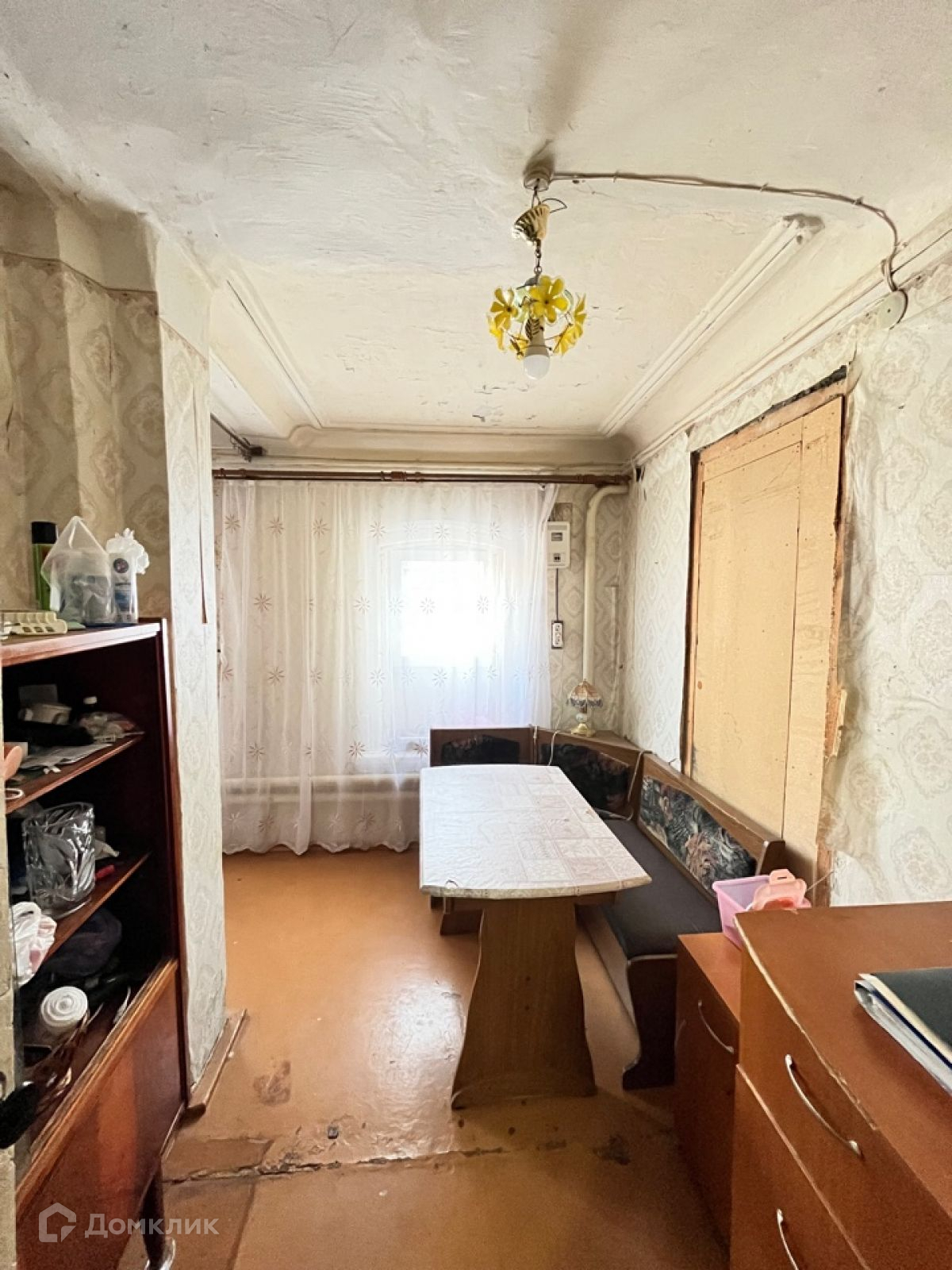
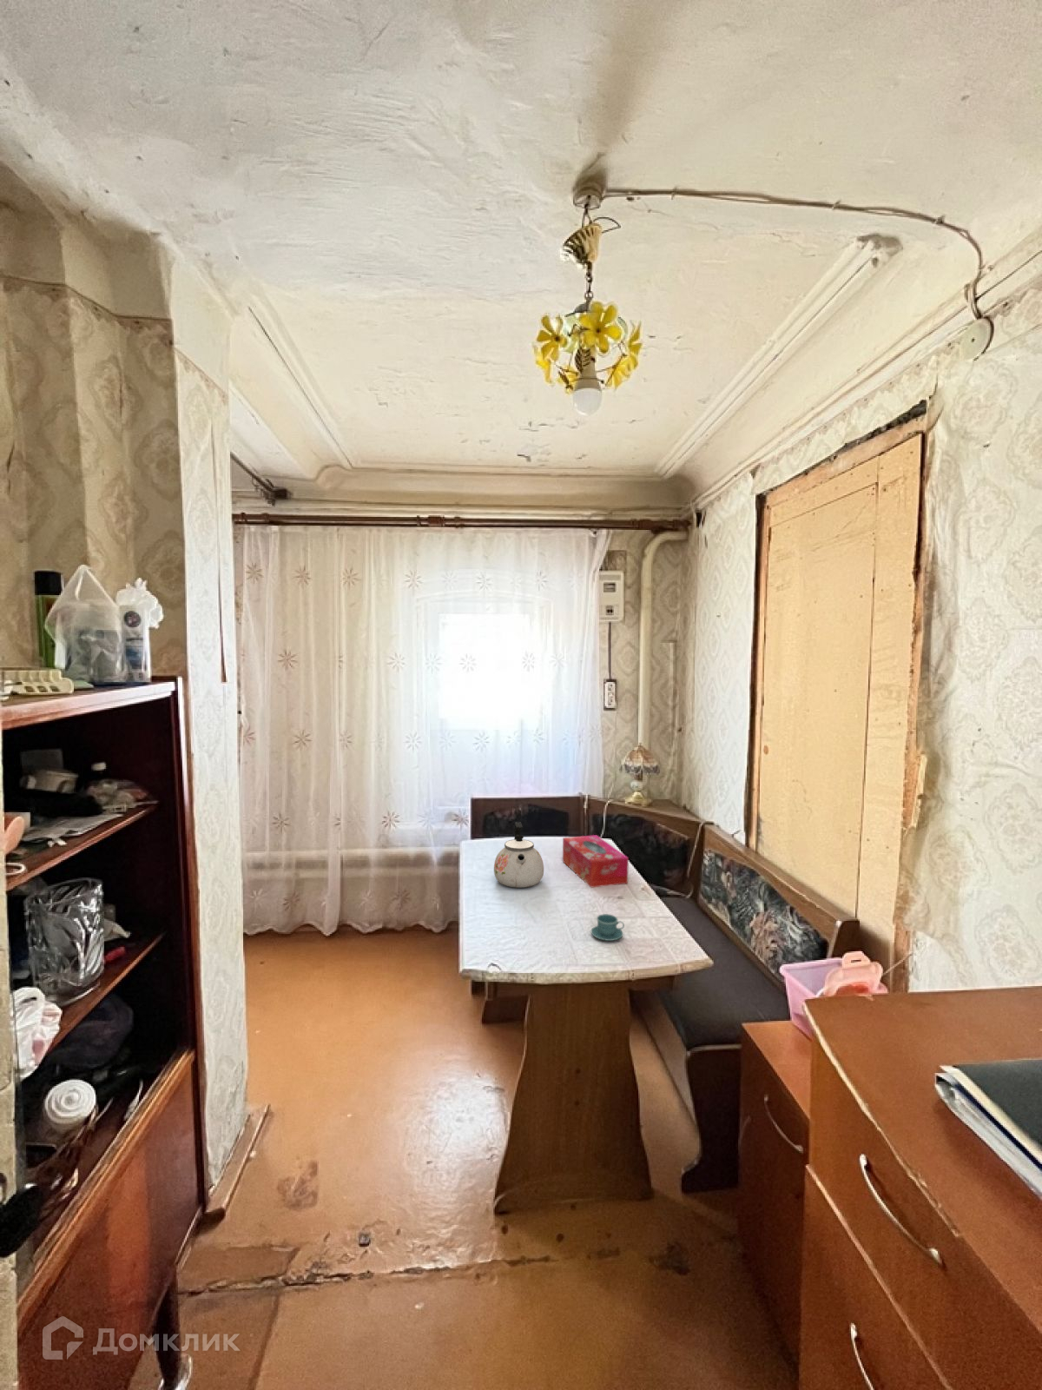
+ kettle (519, 853)
+ teacup (607, 927)
+ tissue box (593, 859)
